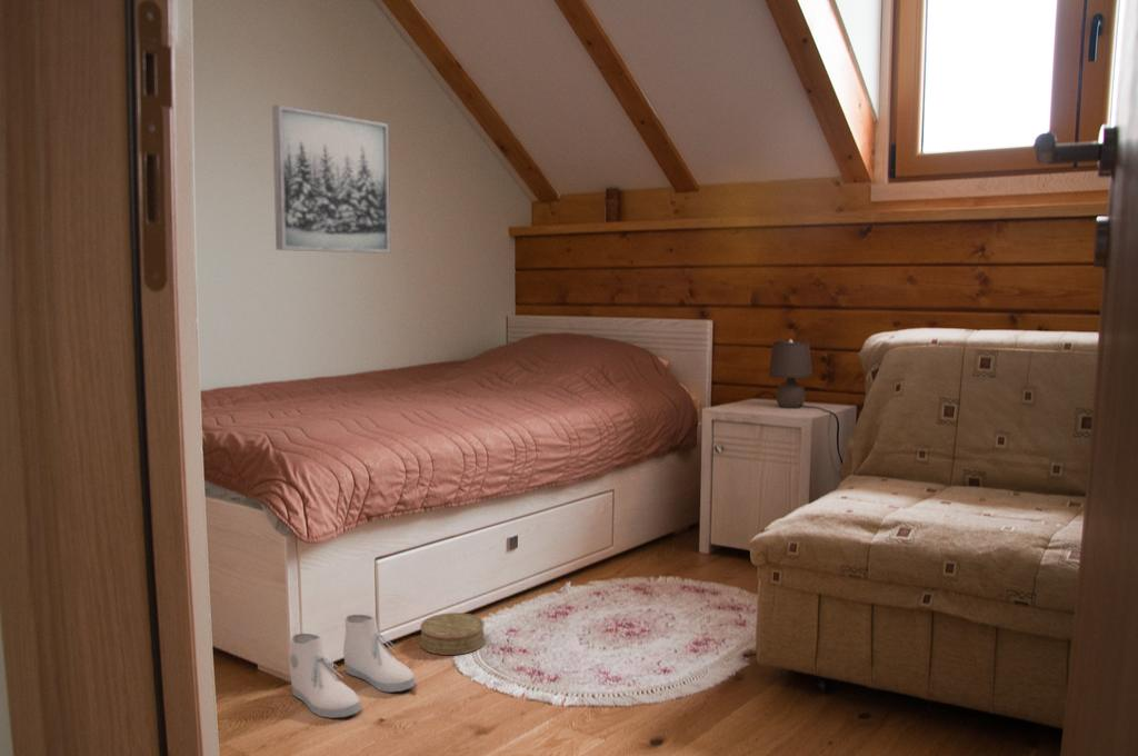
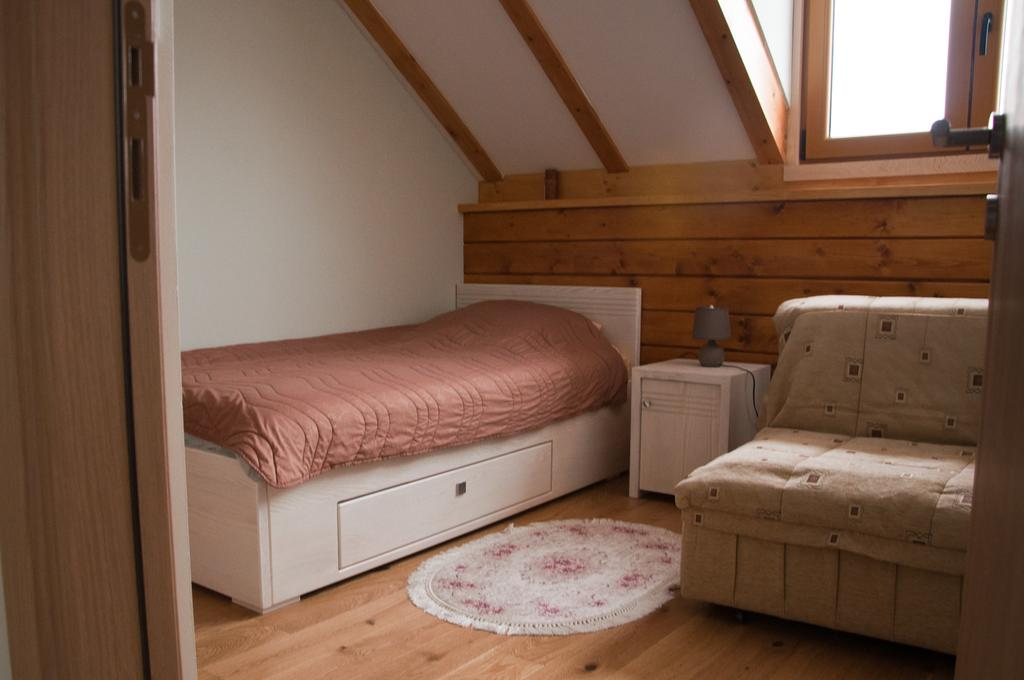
- wall art (335, 183)
- boots (351, 660)
- box (452, 633)
